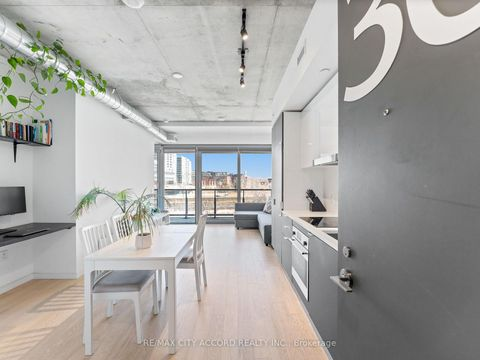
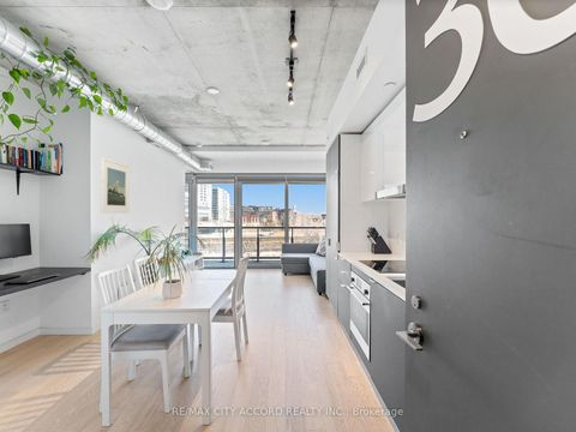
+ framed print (116, 187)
